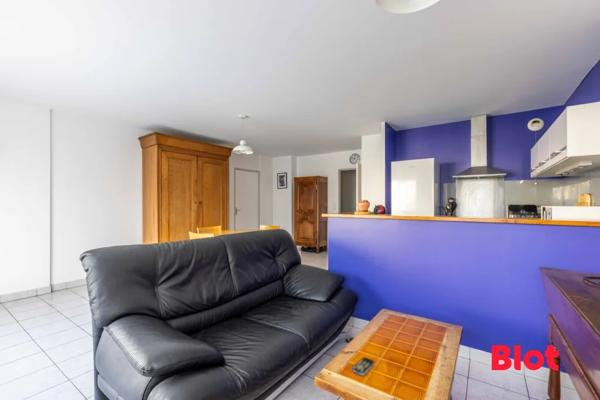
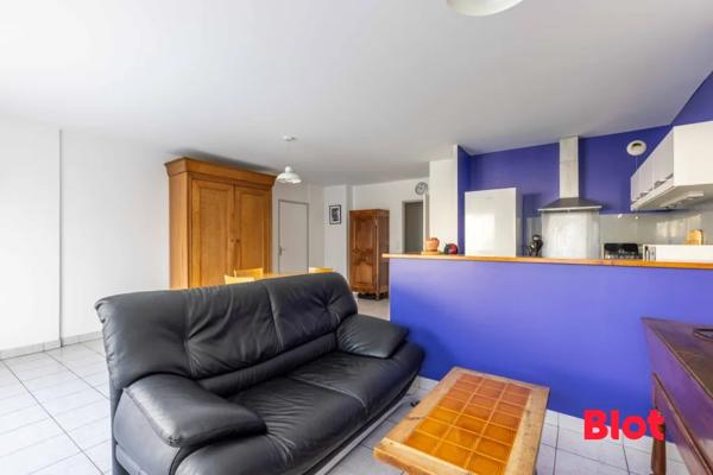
- remote control (363, 365)
